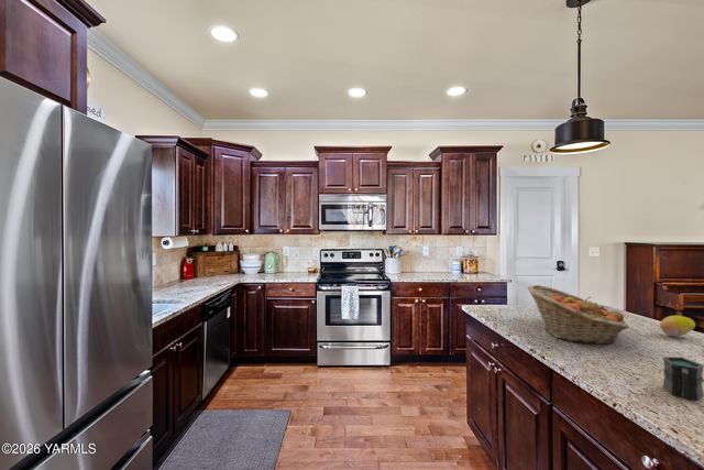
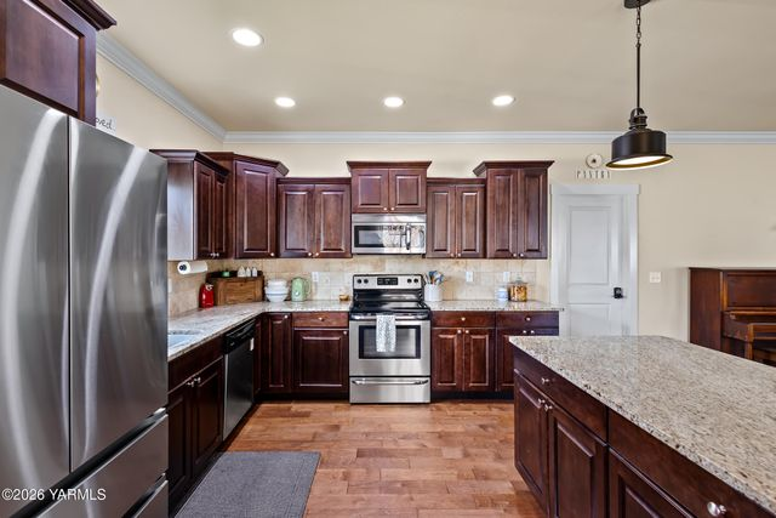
- mug (683, 378)
- fruit (676, 326)
- fruit basket (573, 310)
